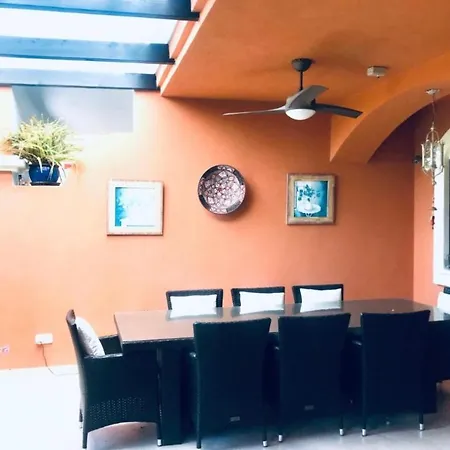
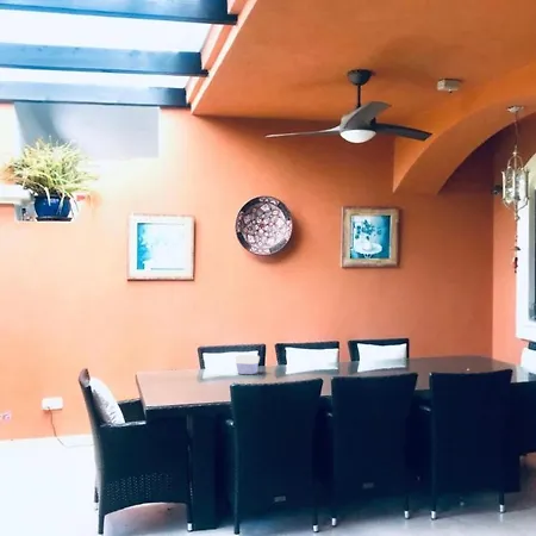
+ bowl (247, 364)
